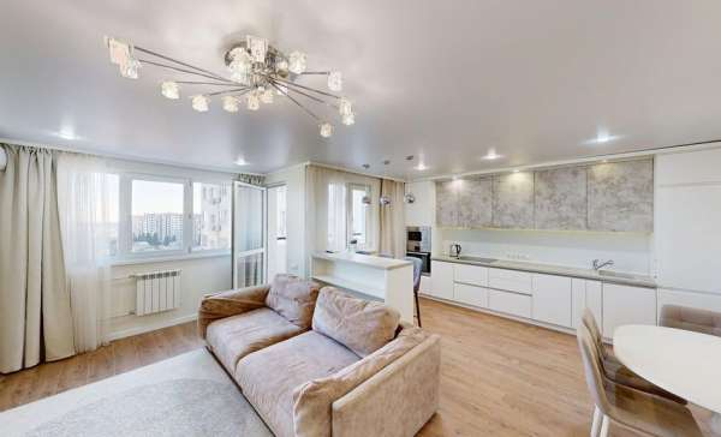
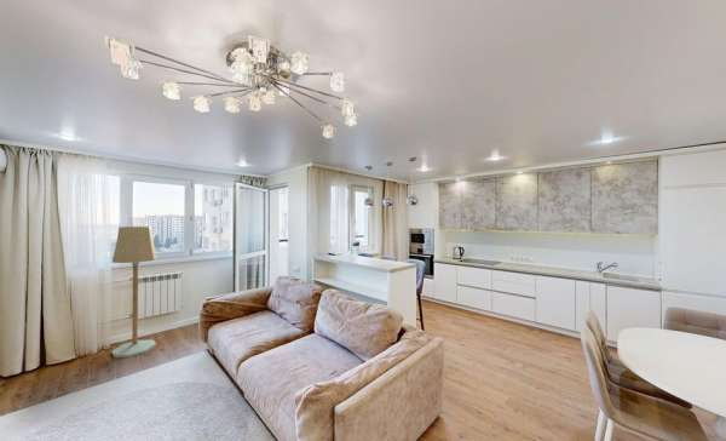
+ floor lamp (134, 287)
